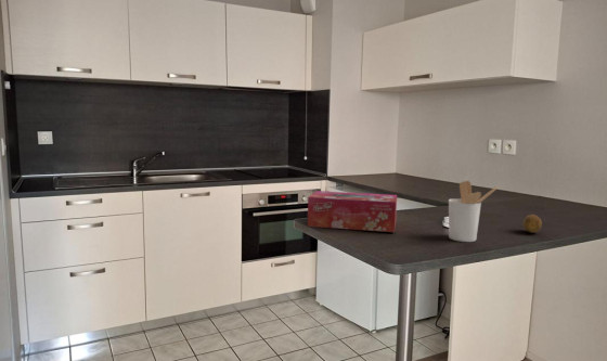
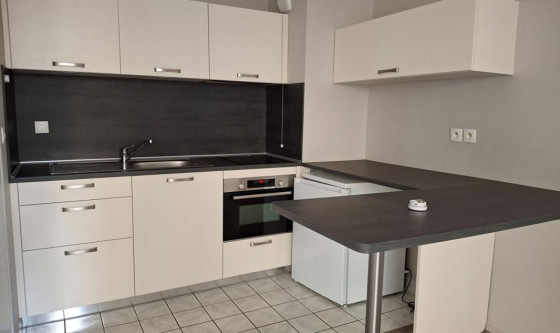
- utensil holder (473, 210)
- fruit (532, 223)
- tissue box (352, 209)
